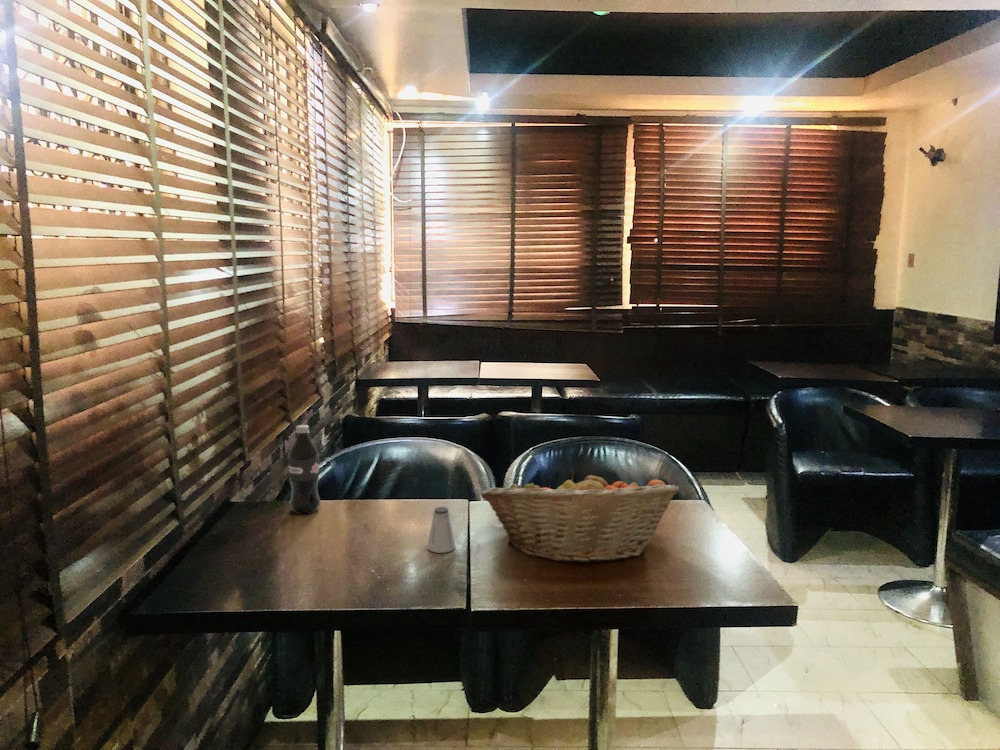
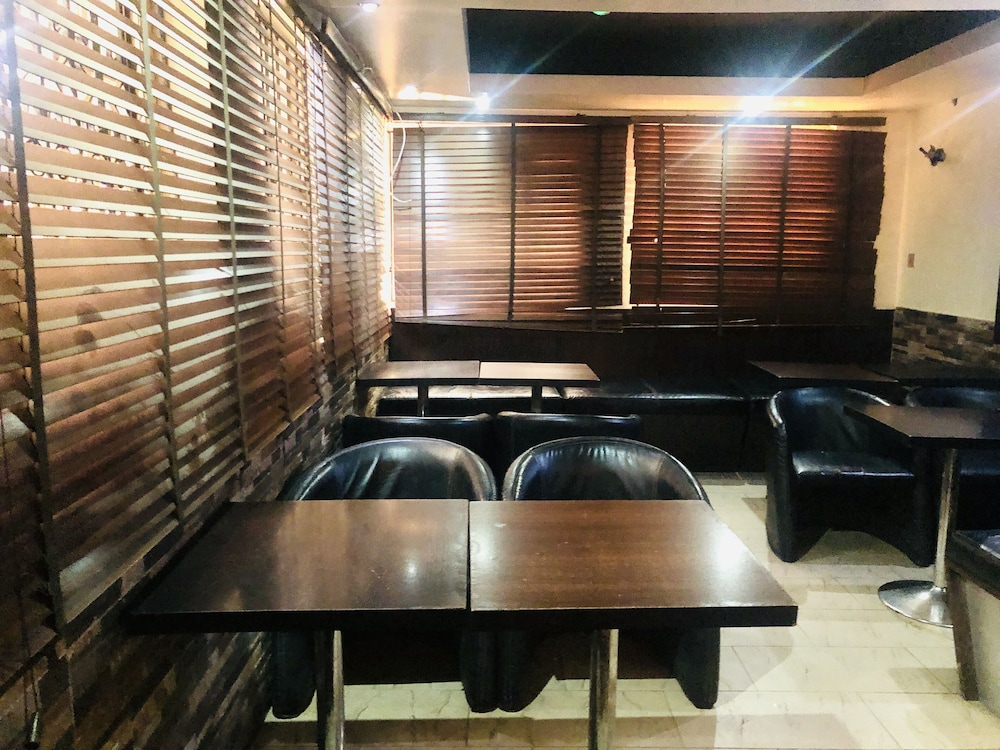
- beverage bottle (303, 468)
- saltshaker (441, 528)
- fruit basket (578, 506)
